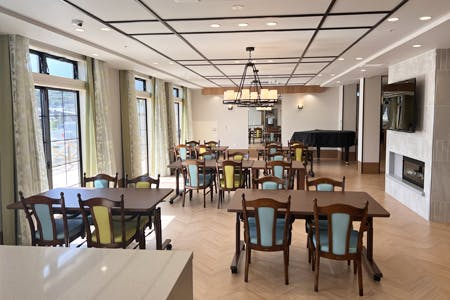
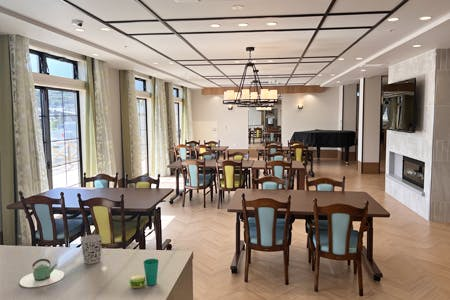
+ teapot (42, 268)
+ cup (145, 273)
+ cup (92, 249)
